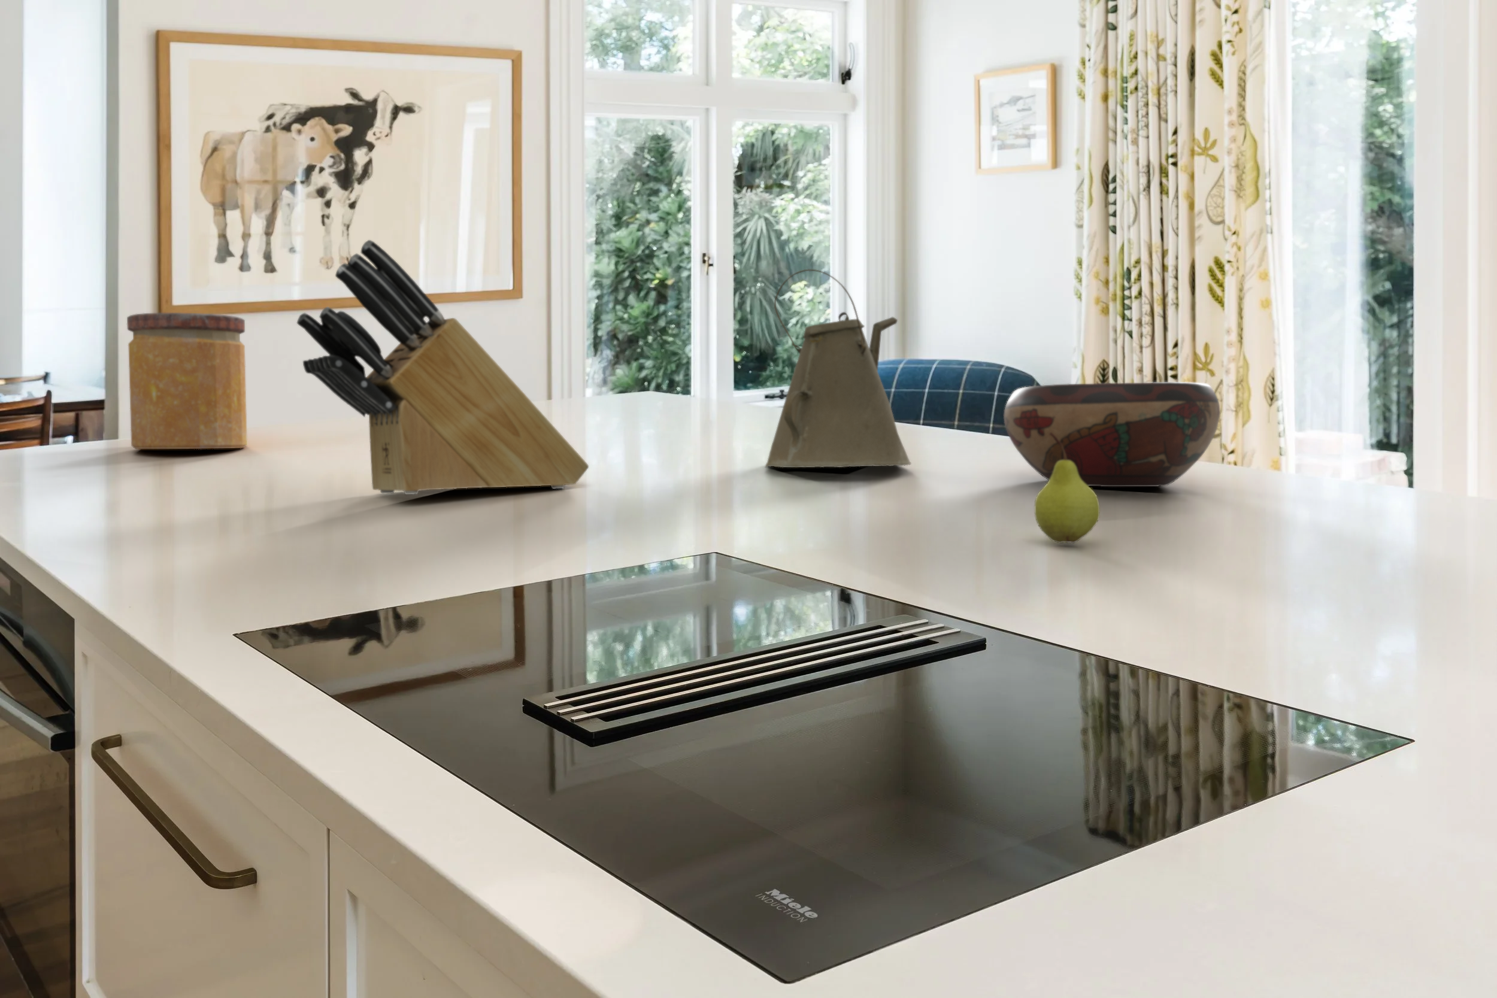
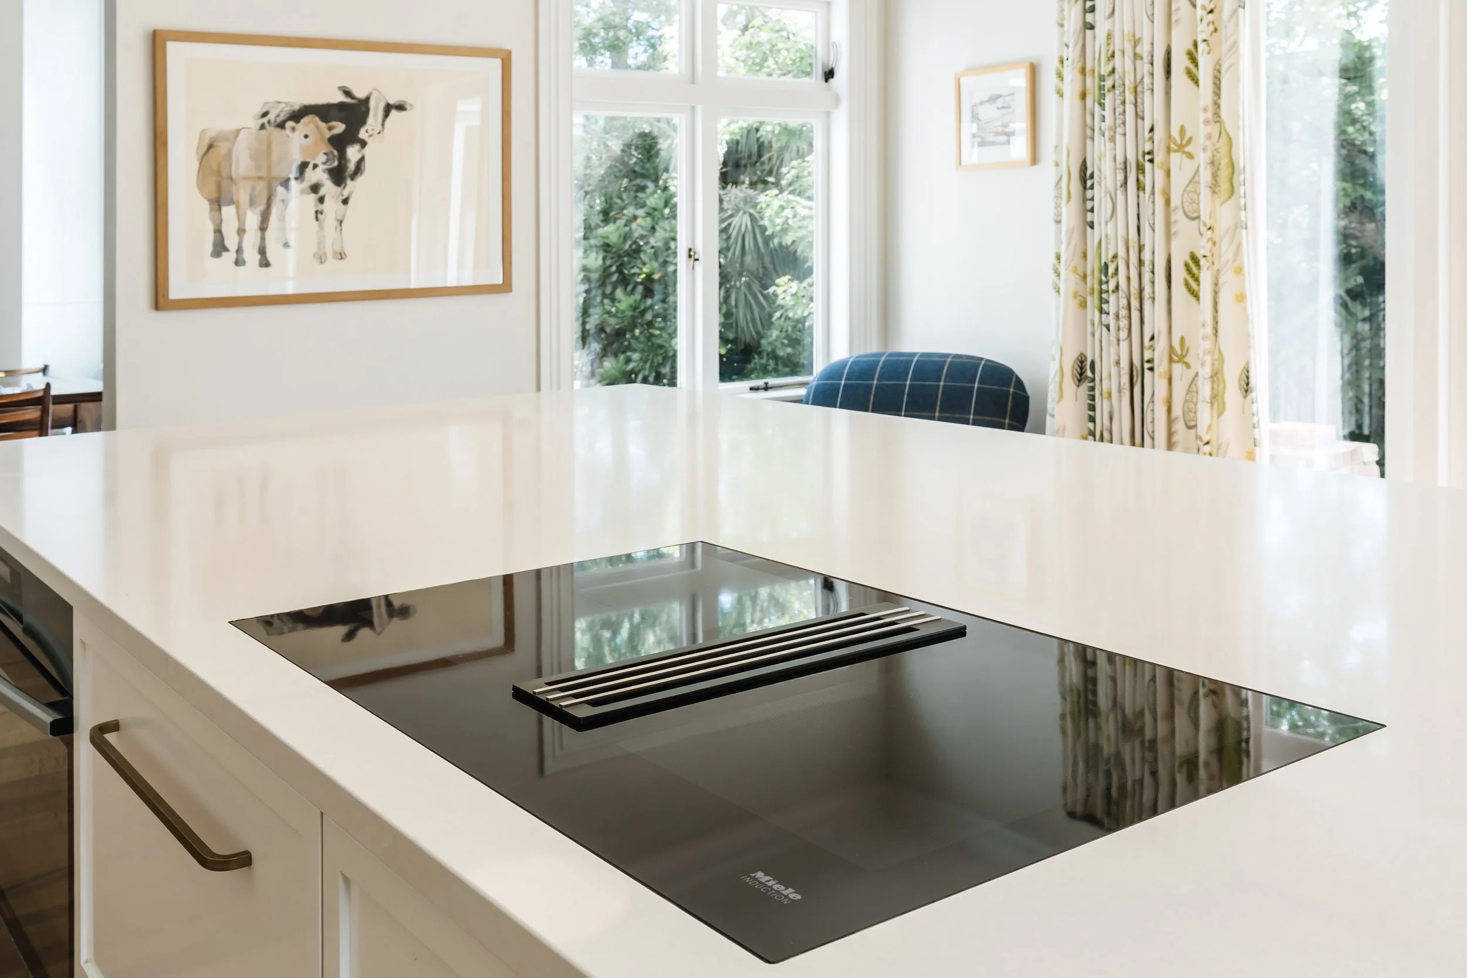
- decorative bowl (1109, 436)
- knife block (446, 371)
- kettle (839, 370)
- jar (188, 382)
- fruit (1066, 488)
